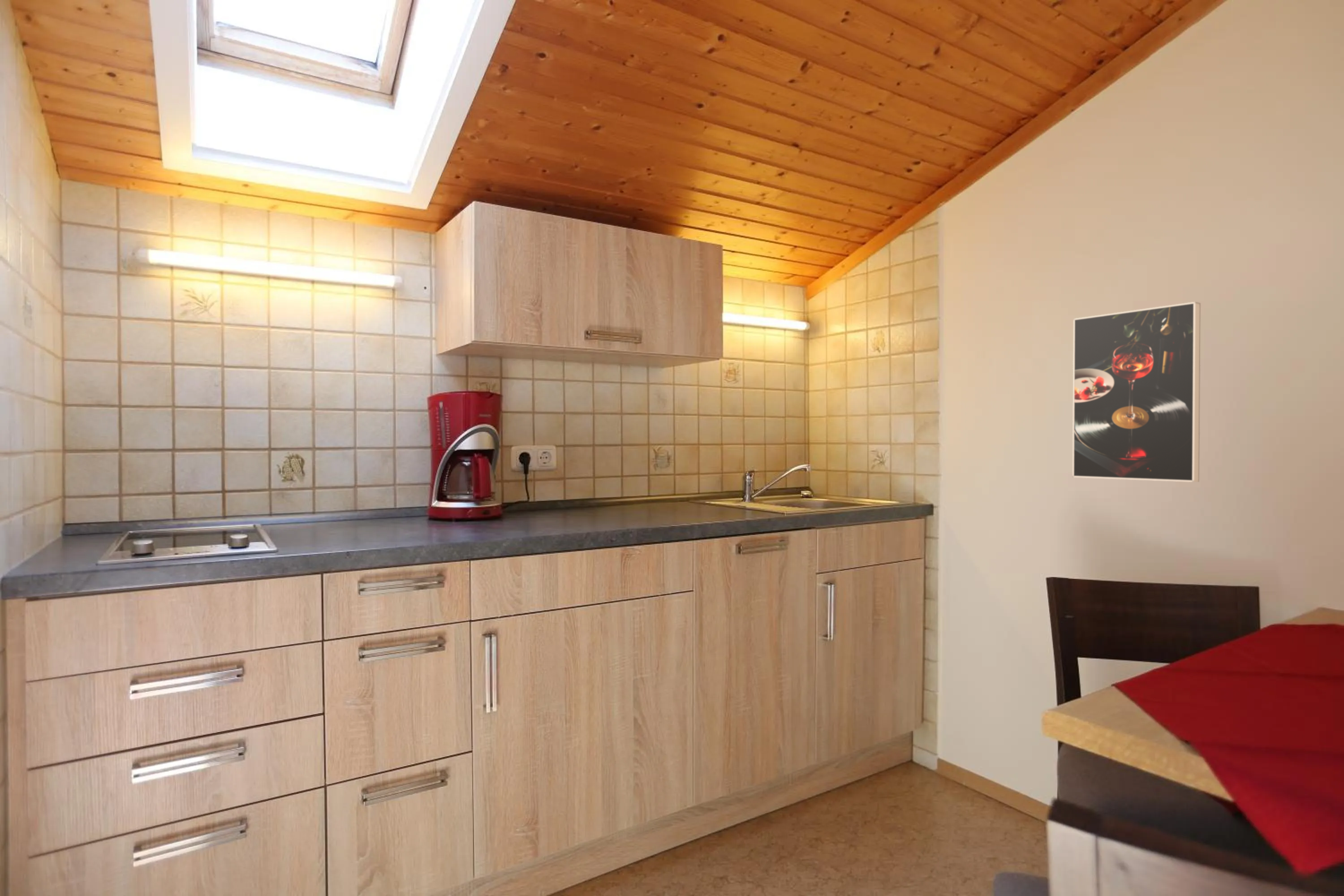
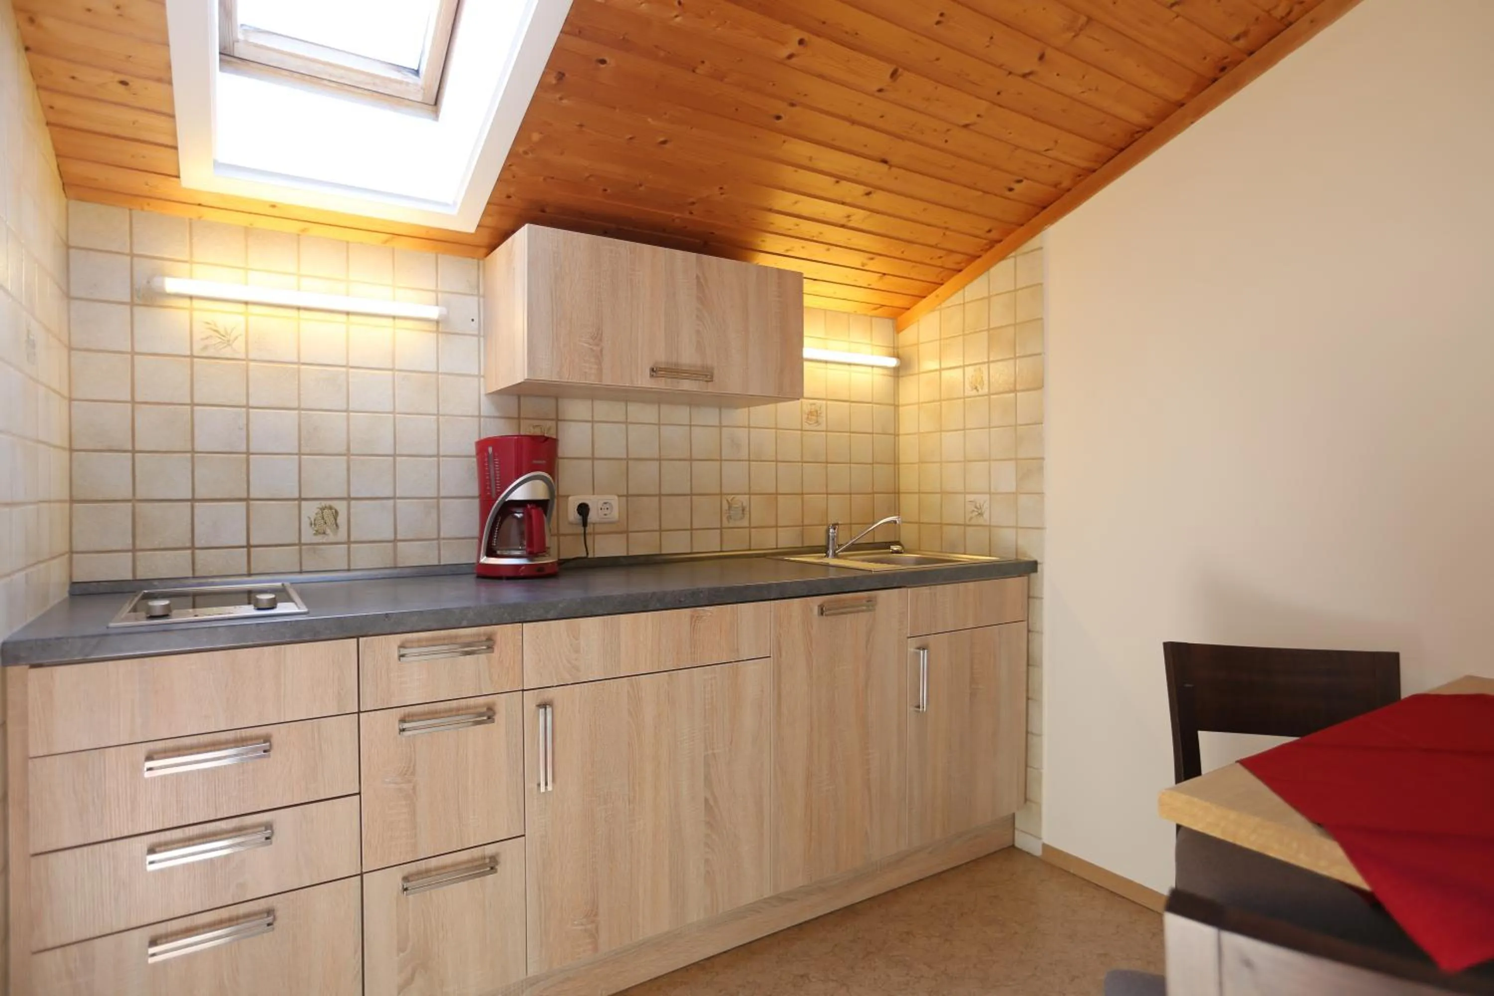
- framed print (1133, 395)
